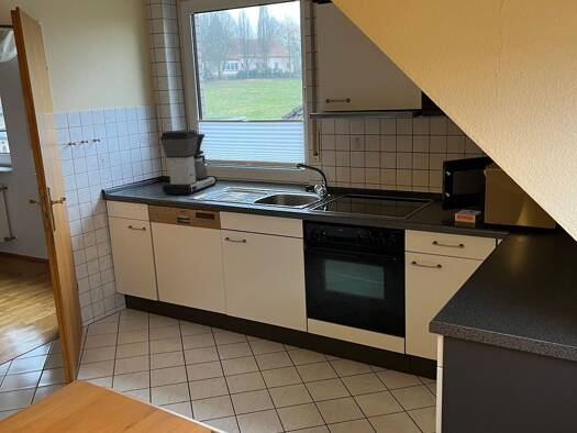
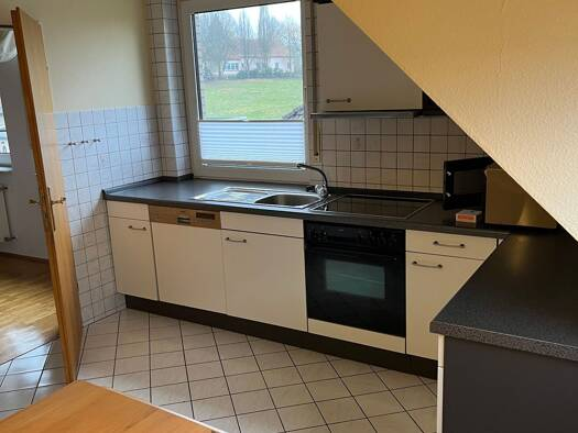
- coffee maker (189, 159)
